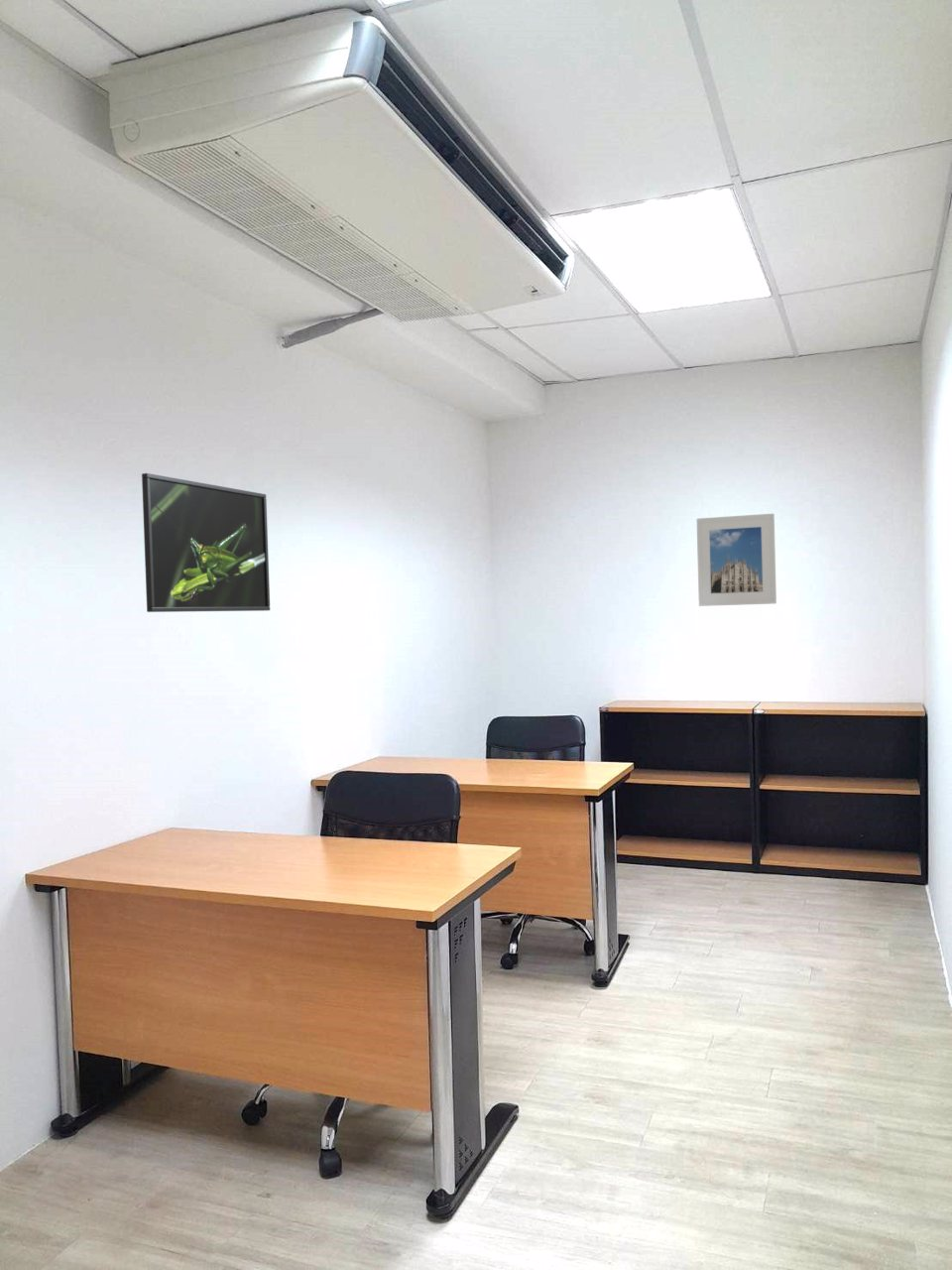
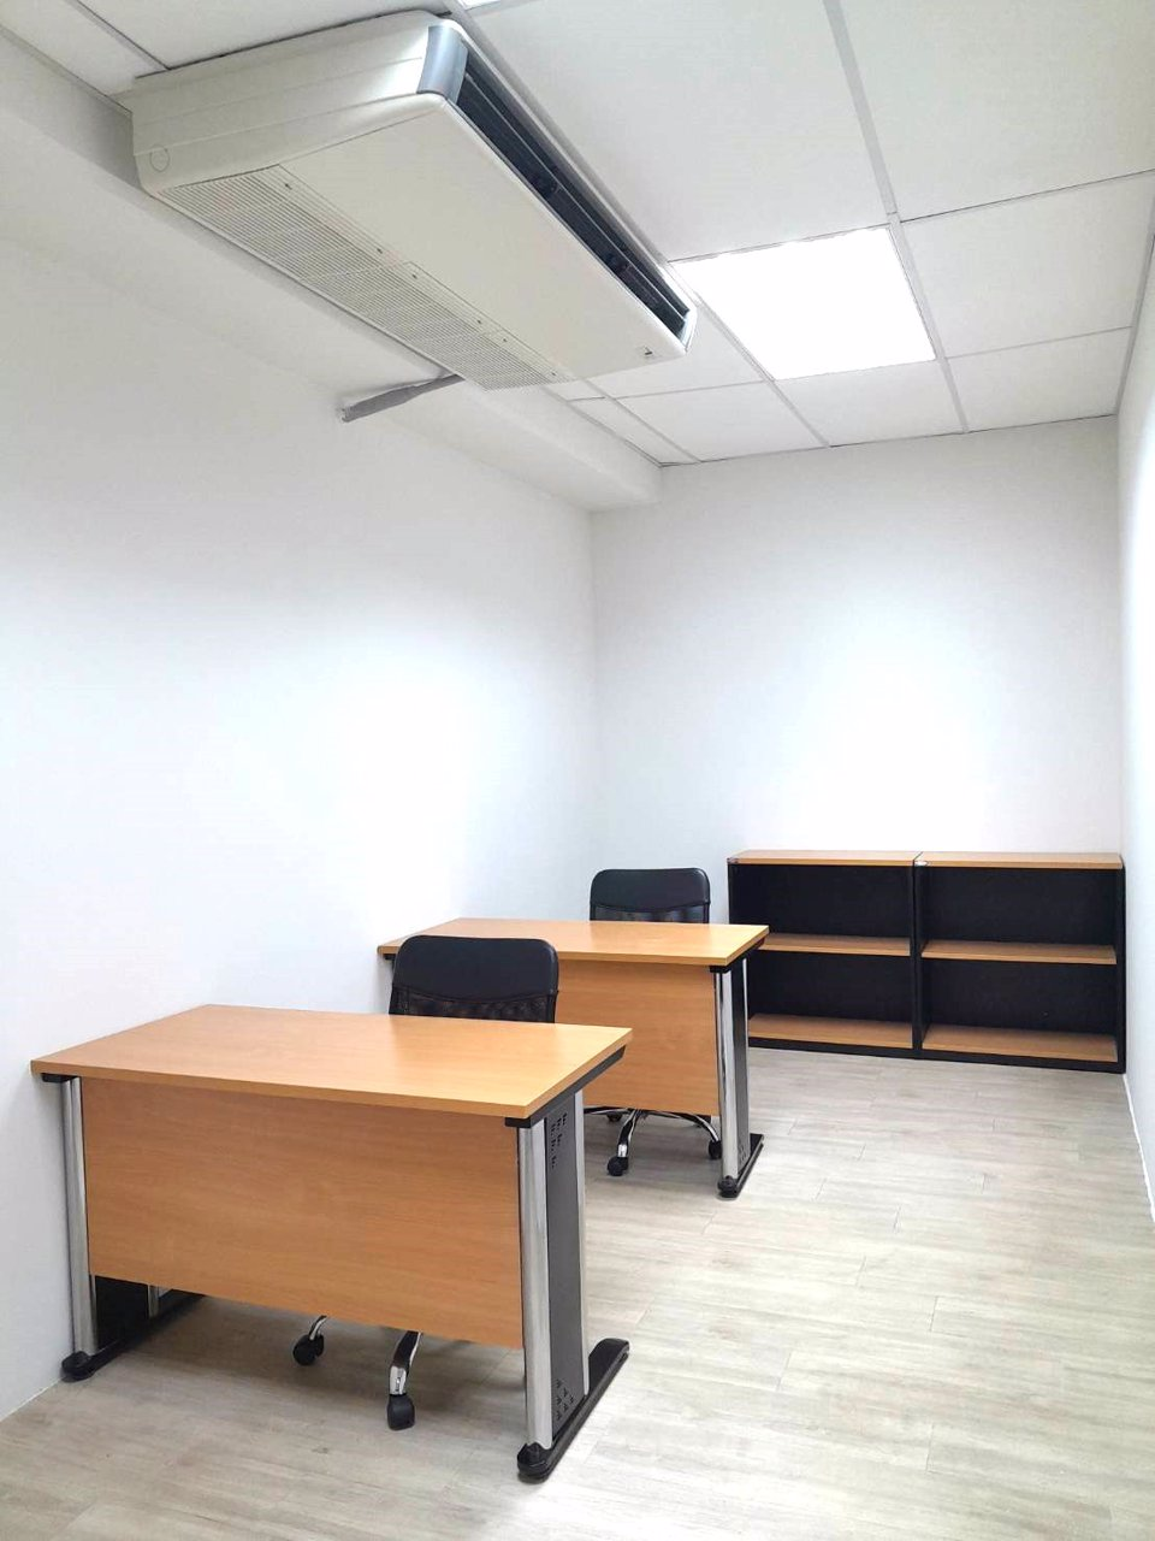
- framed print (211, 548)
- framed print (736, 561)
